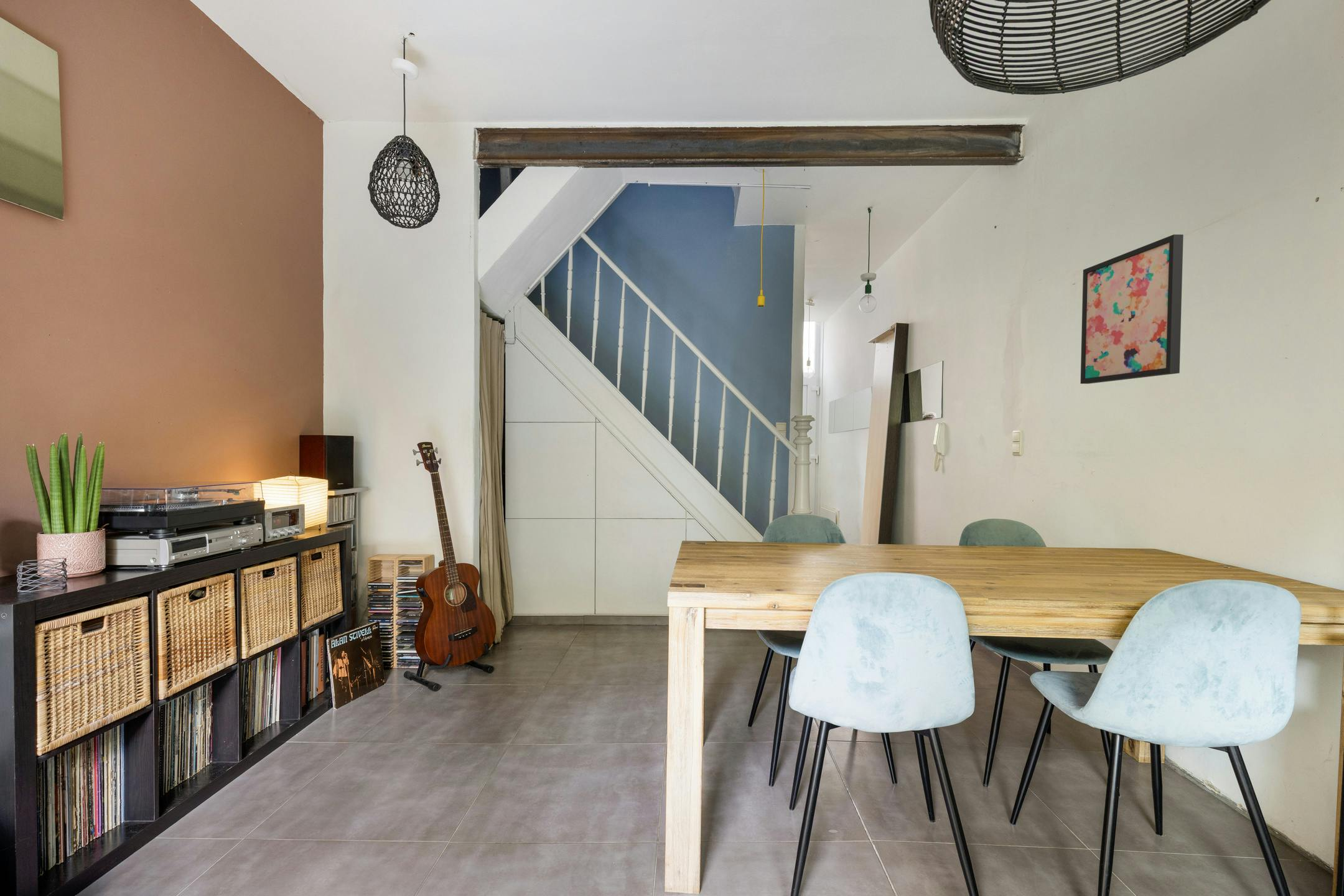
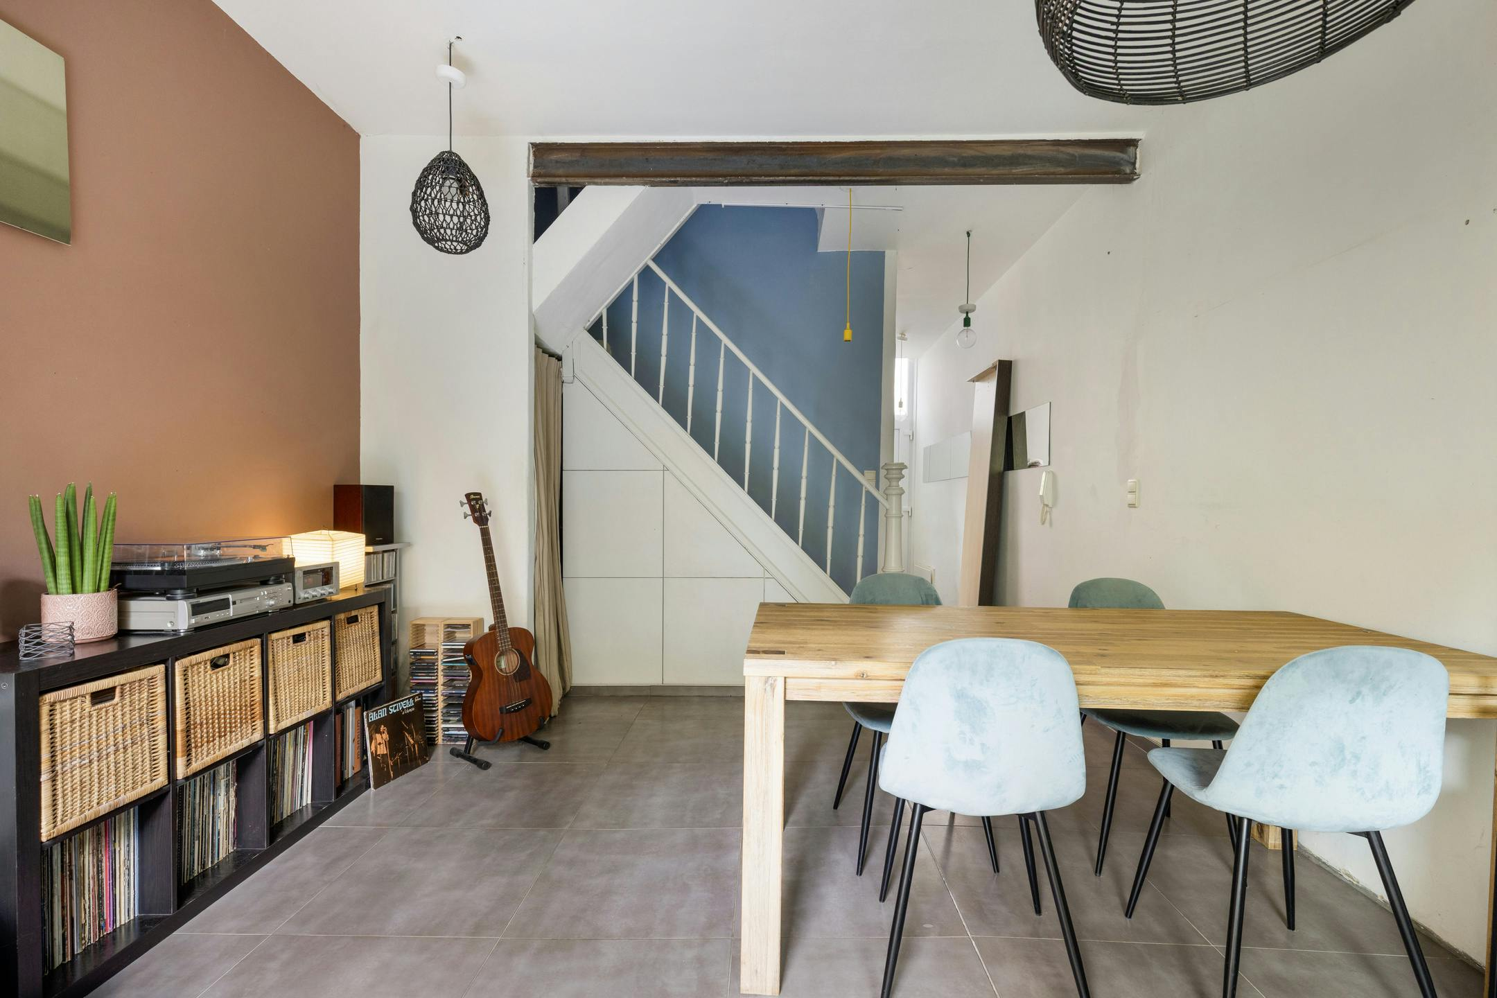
- wall art (1126, 316)
